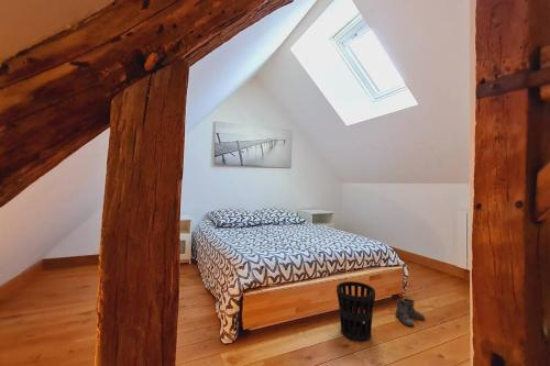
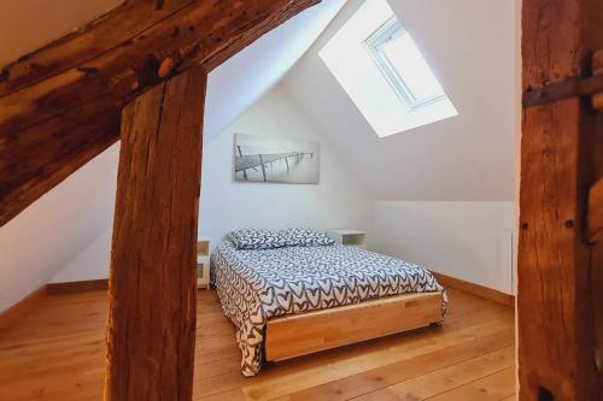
- wastebasket (355, 310)
- boots (408, 310)
